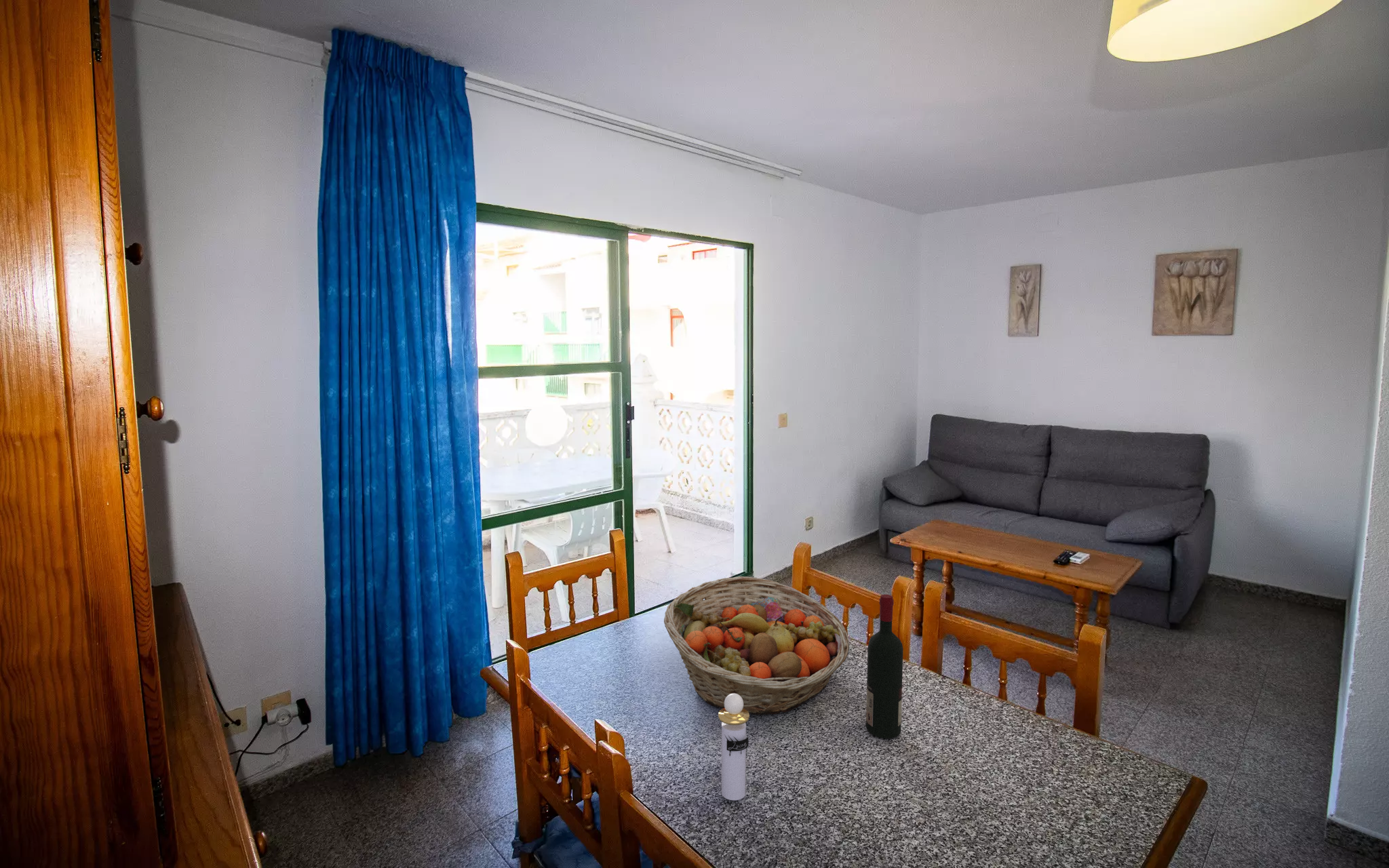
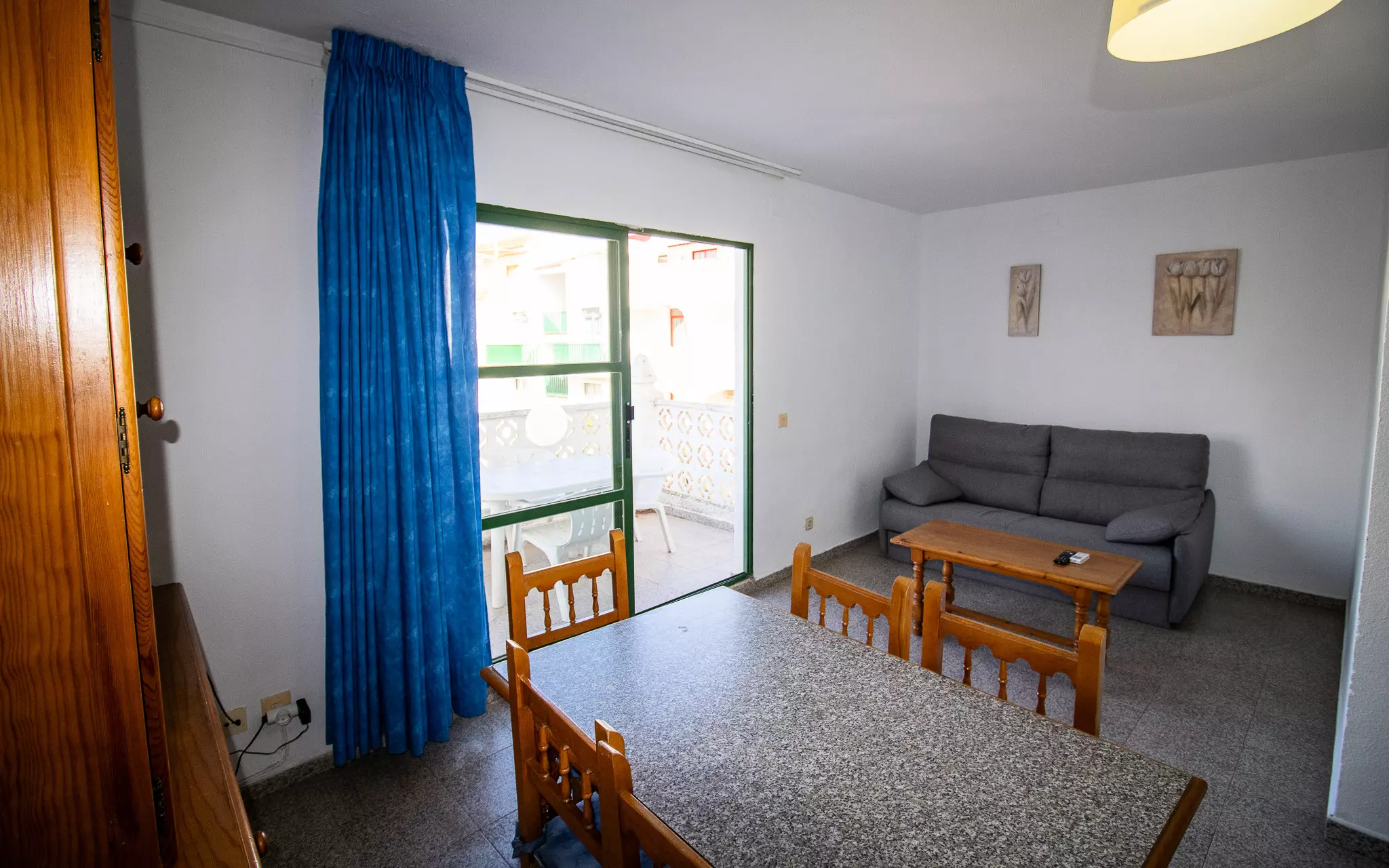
- fruit basket (757, 640)
- perfume bottle (733, 745)
- alcohol (884, 663)
